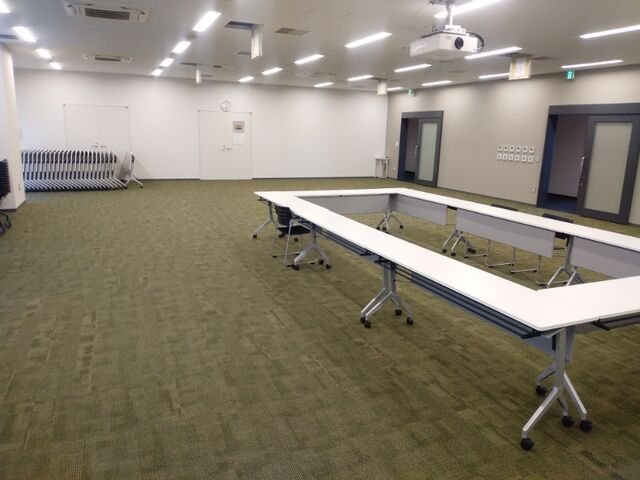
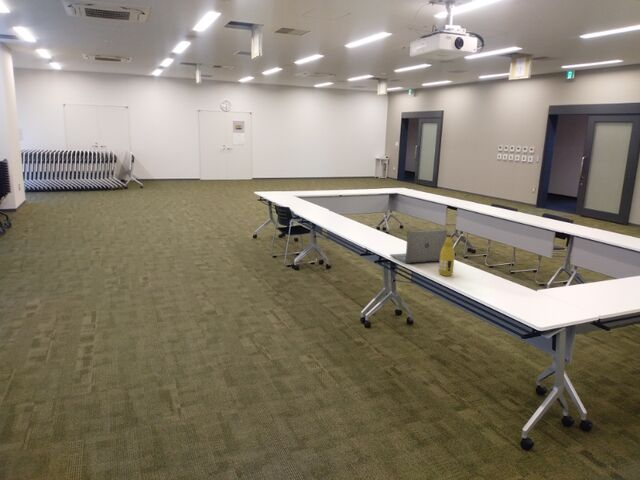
+ bottle (447, 254)
+ laptop (417, 243)
